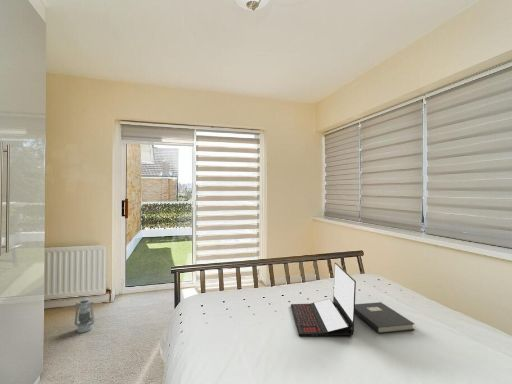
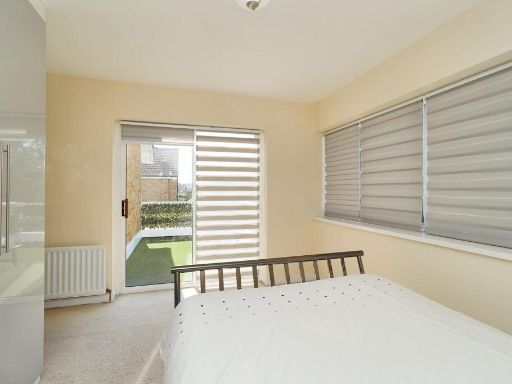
- lantern (84, 313)
- laptop (322, 300)
- book (379, 316)
